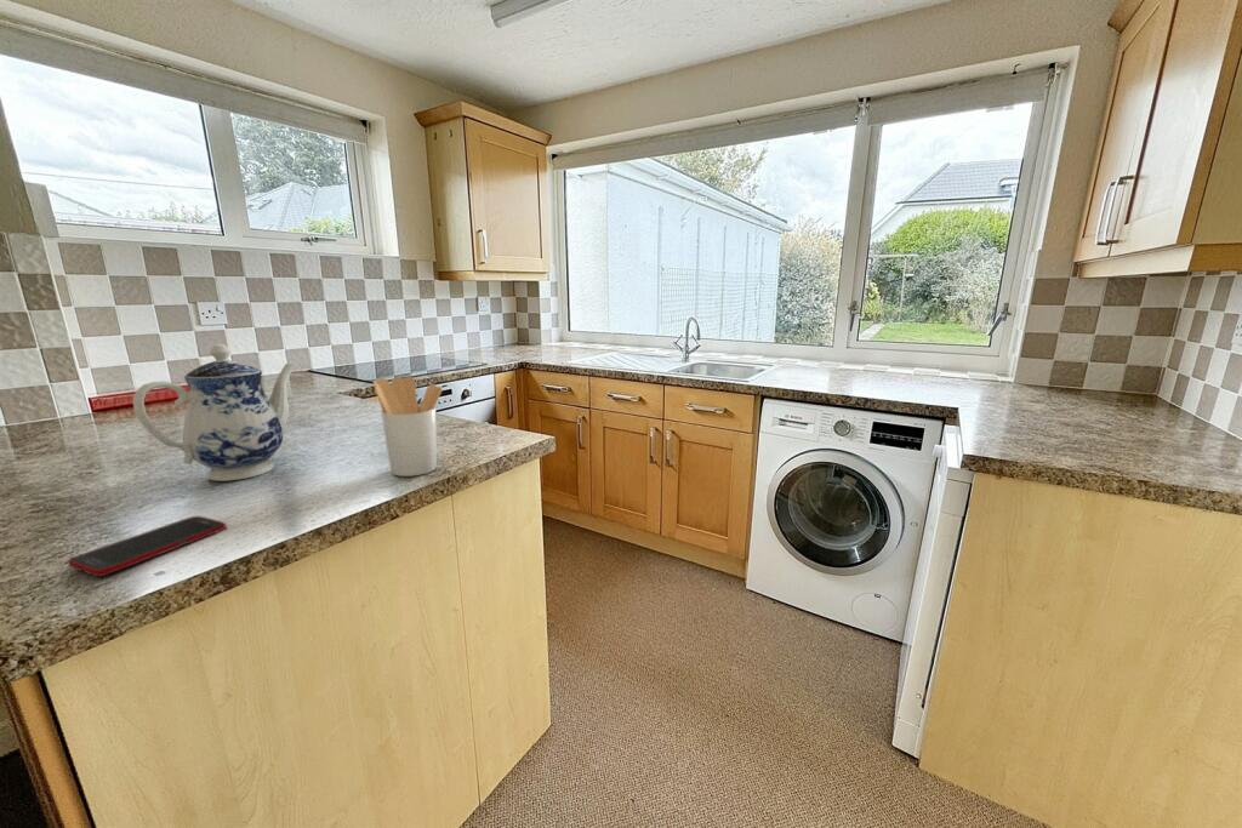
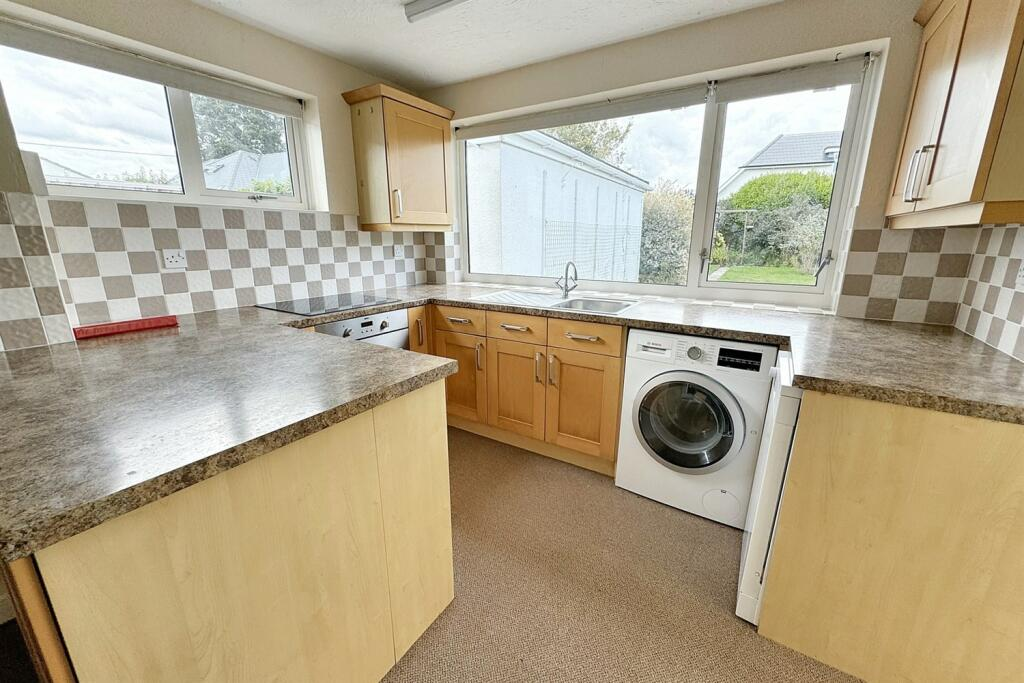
- cell phone (153, 542)
- utensil holder (405, 422)
- teapot (230, 410)
